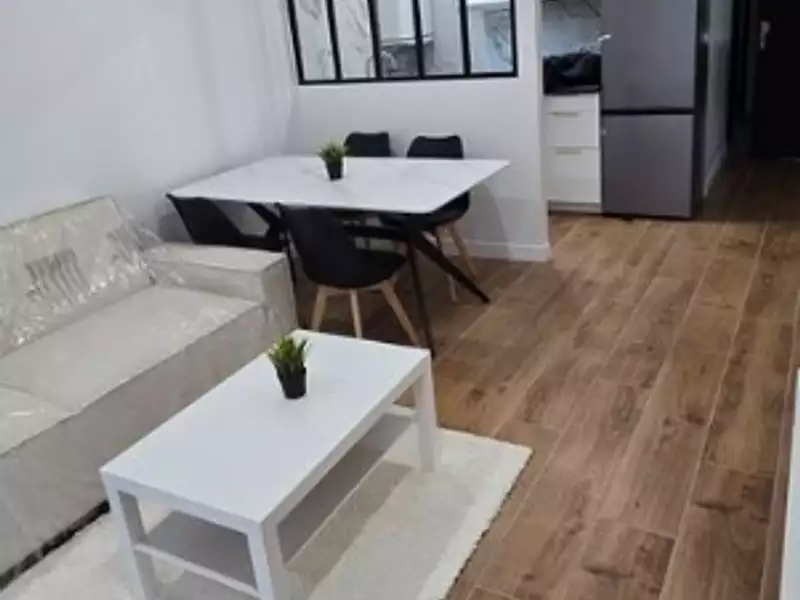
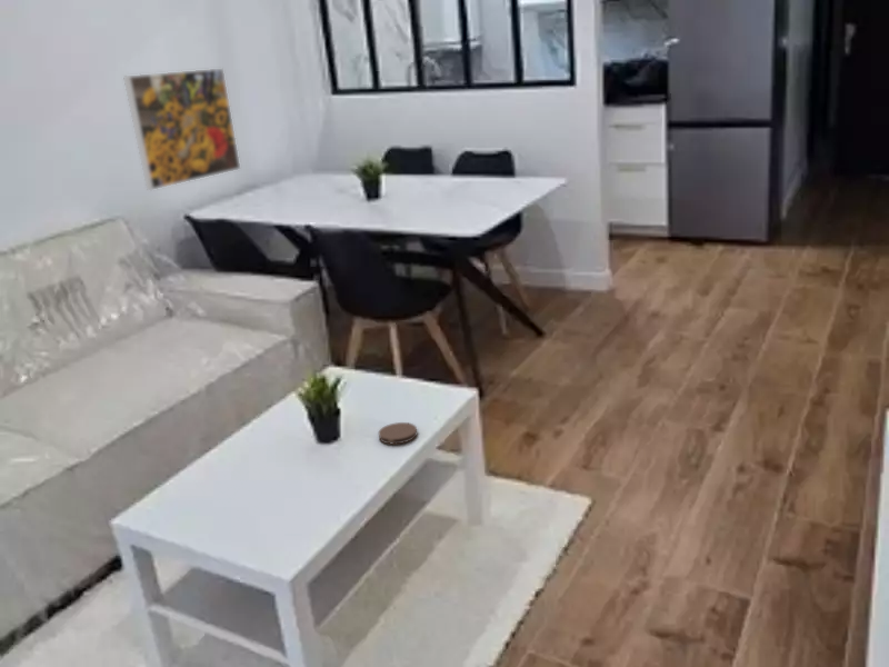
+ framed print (187, 126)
+ coaster (398, 432)
